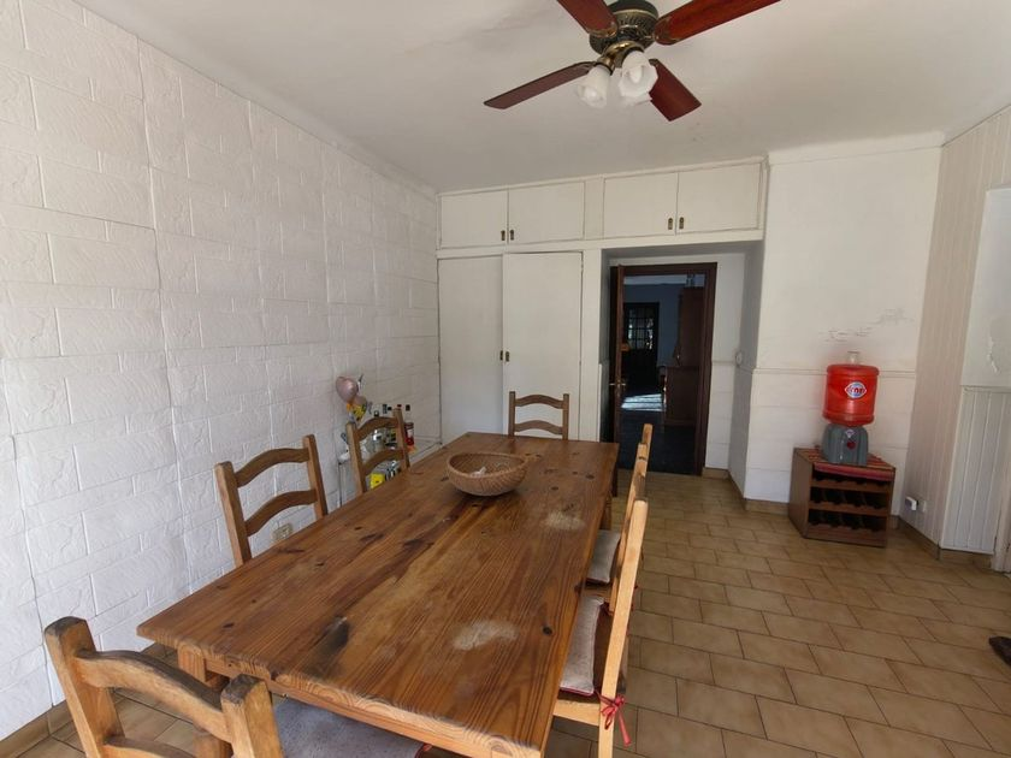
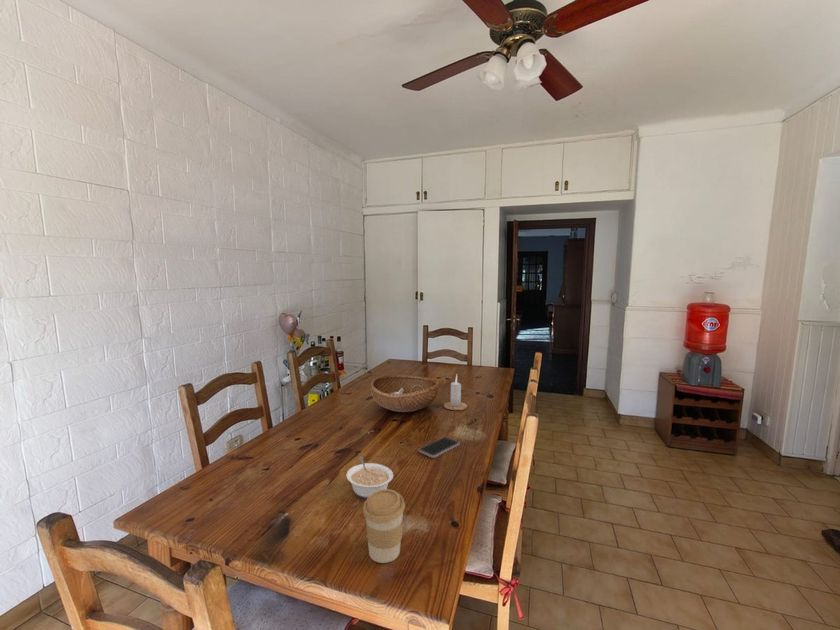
+ candle (455, 390)
+ coffee cup (384, 524)
+ smartphone (439, 446)
+ legume (368, 480)
